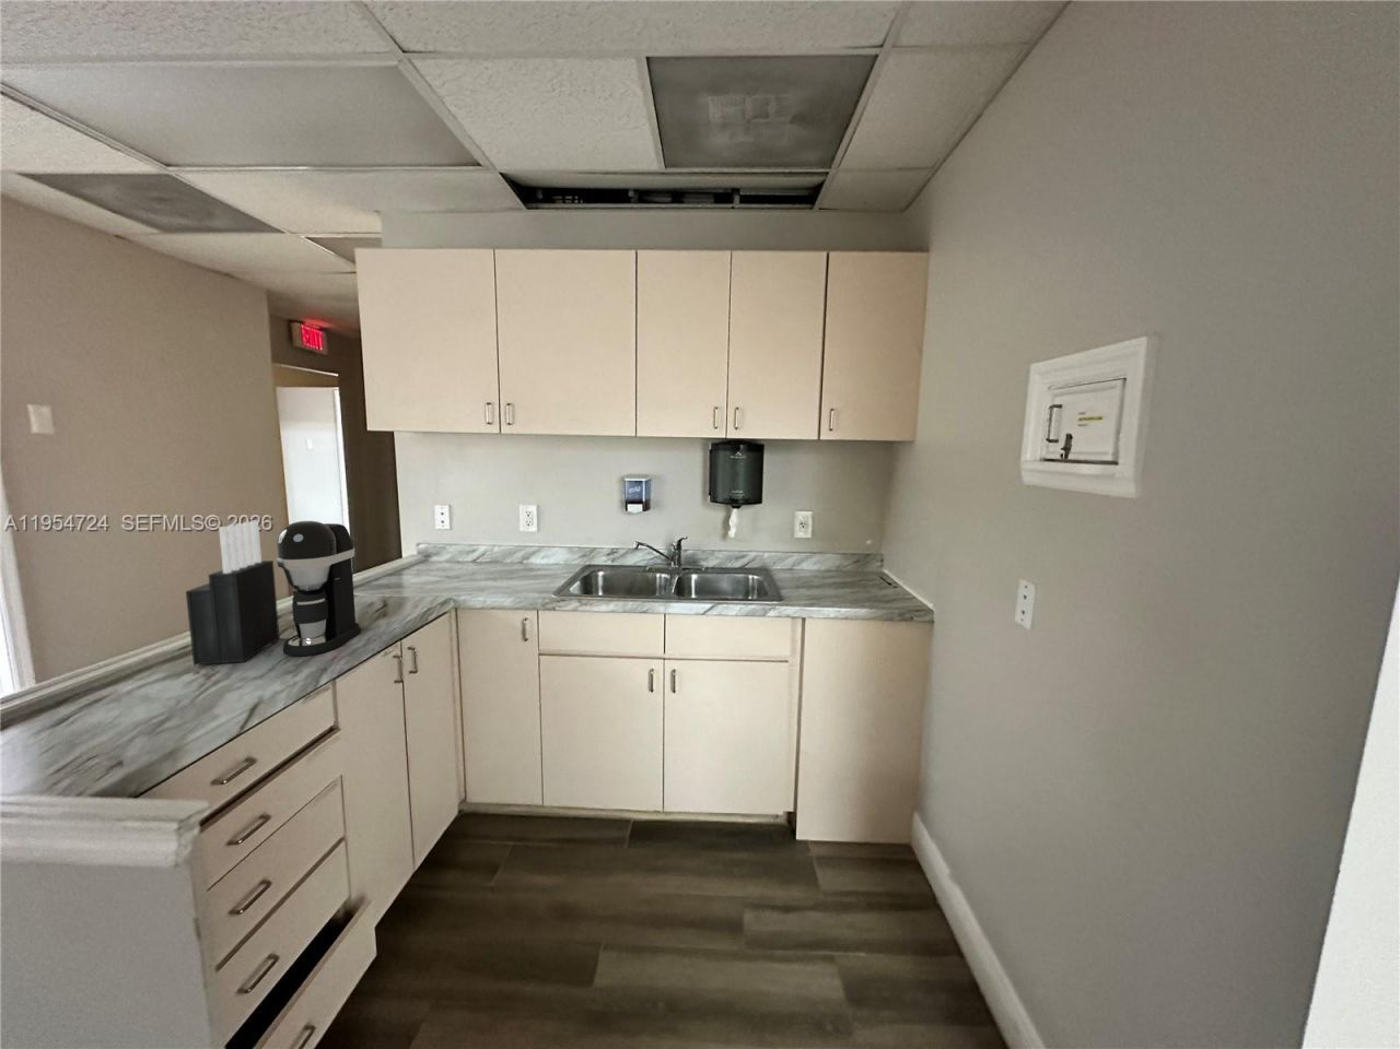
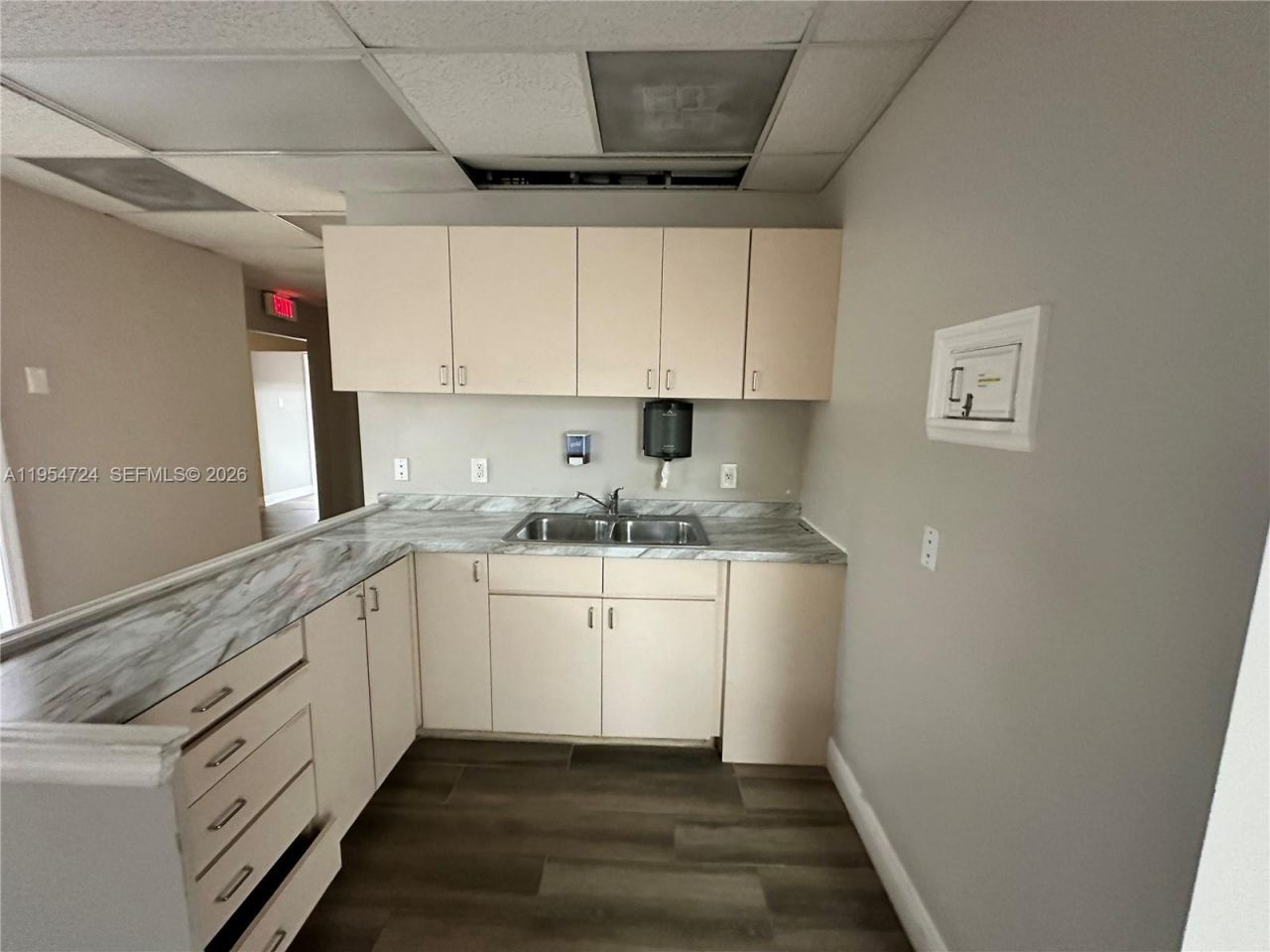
- knife block (228, 588)
- coffee maker (320, 581)
